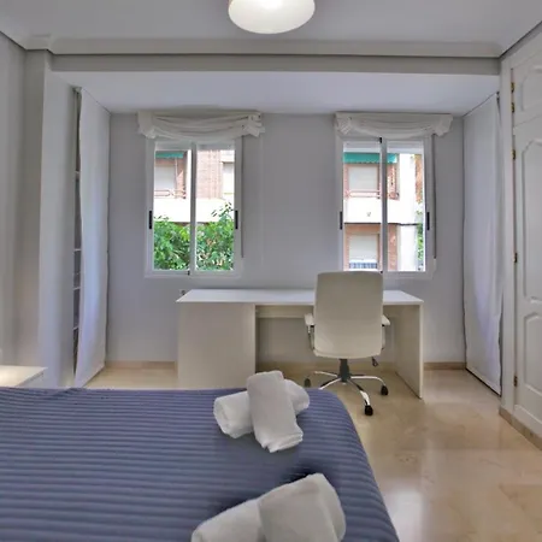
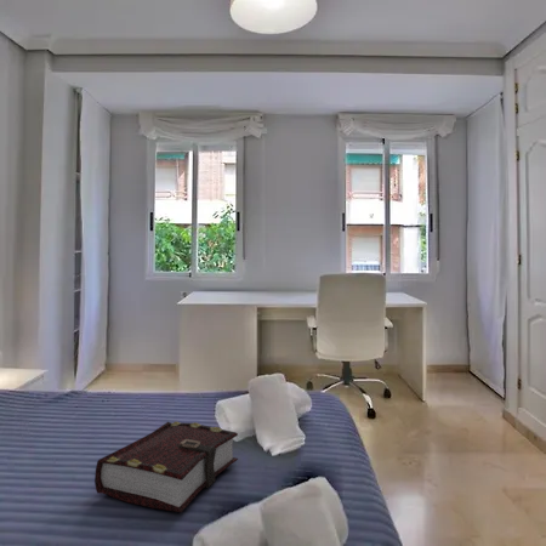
+ book (171, 459)
